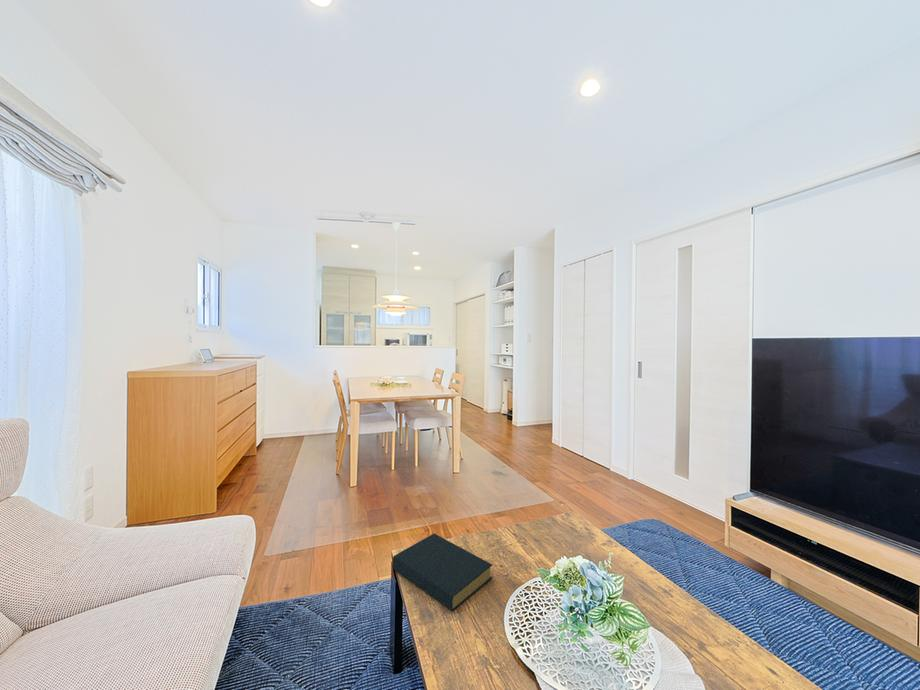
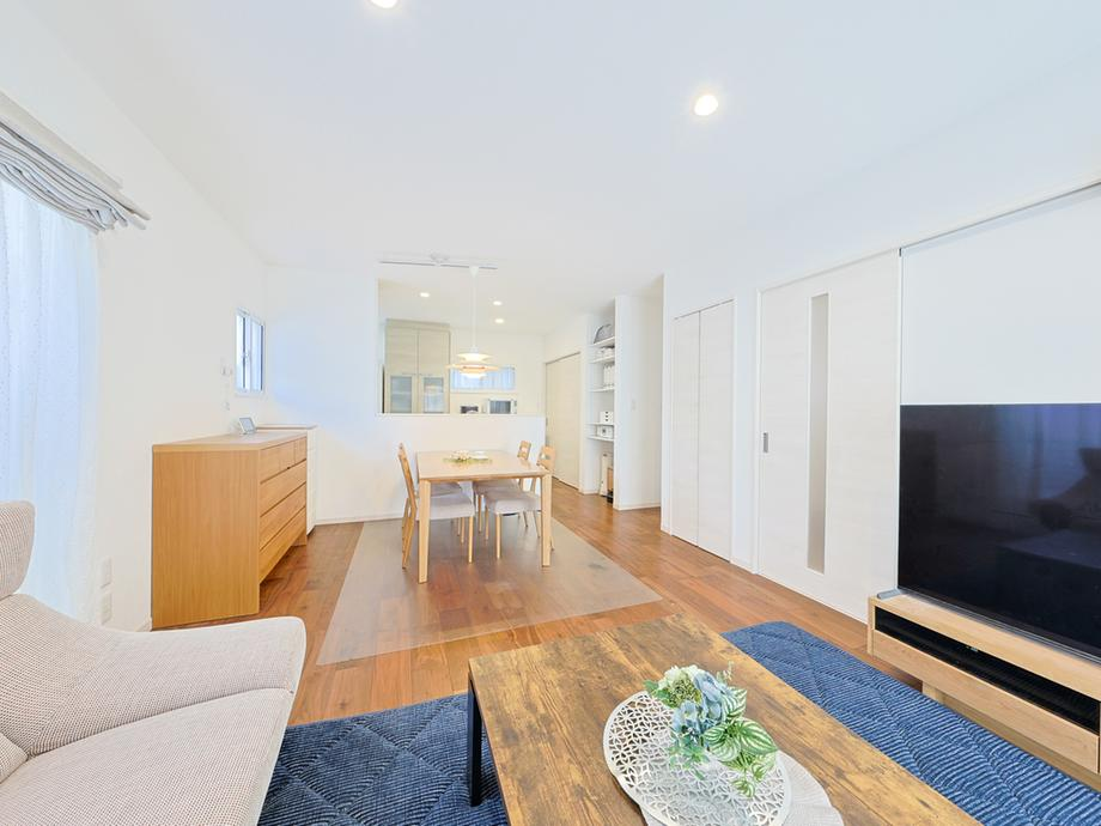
- hardback book (441, 567)
